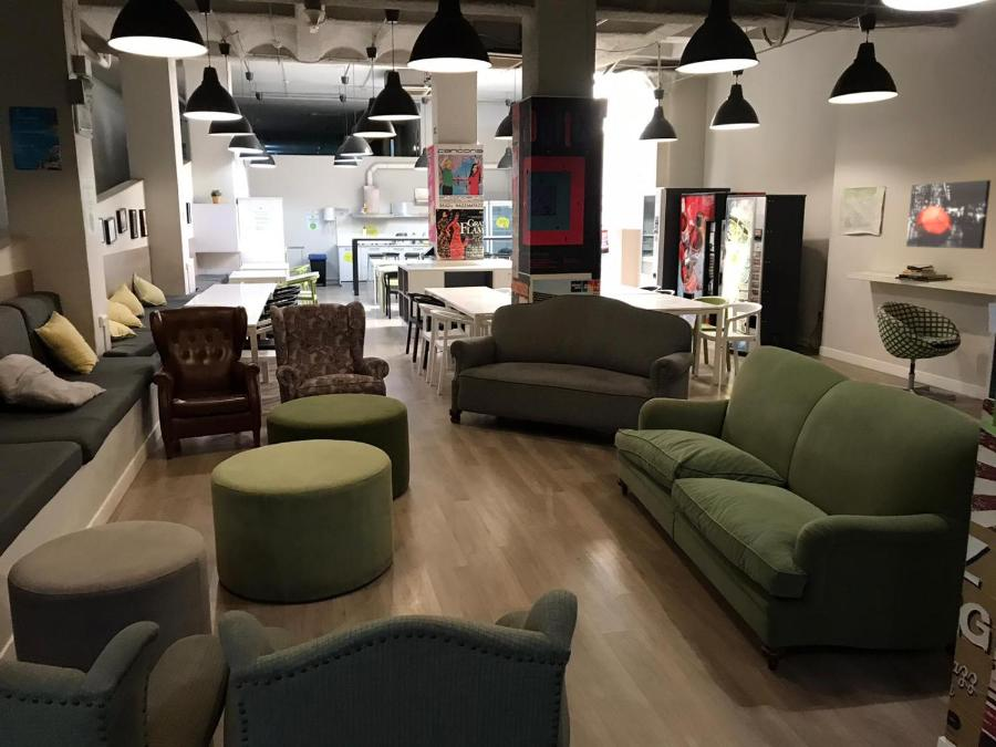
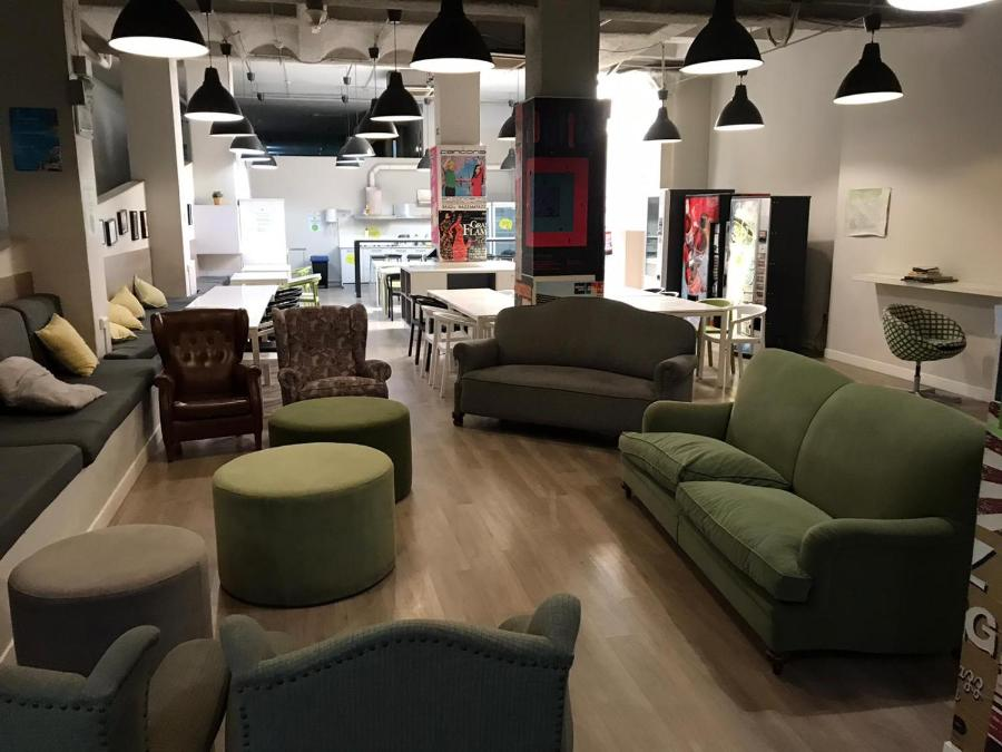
- wall art (945, 215)
